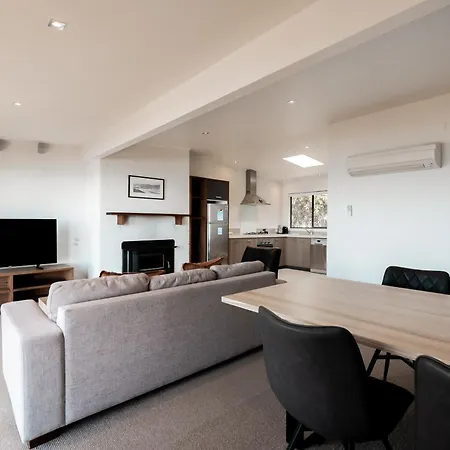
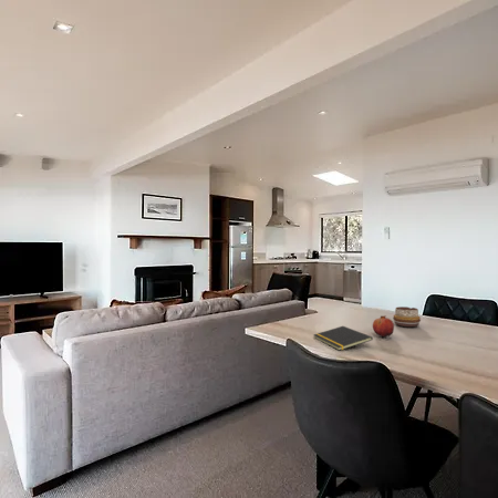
+ decorative bowl (406, 317)
+ notepad (341, 336)
+ fruit (383, 325)
